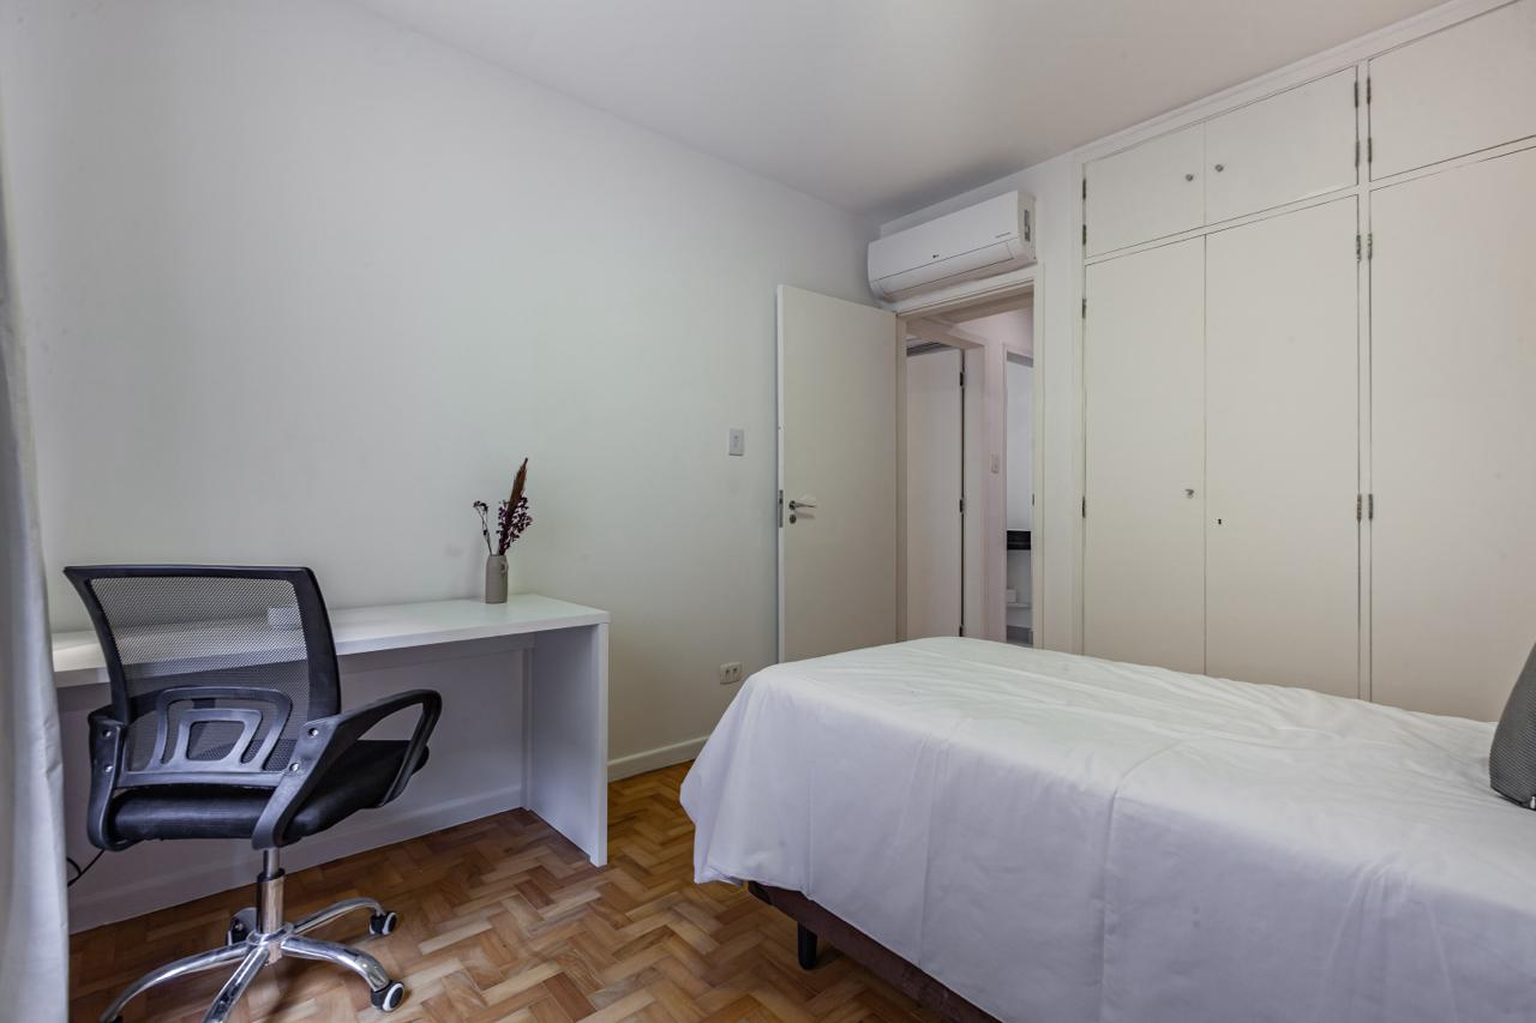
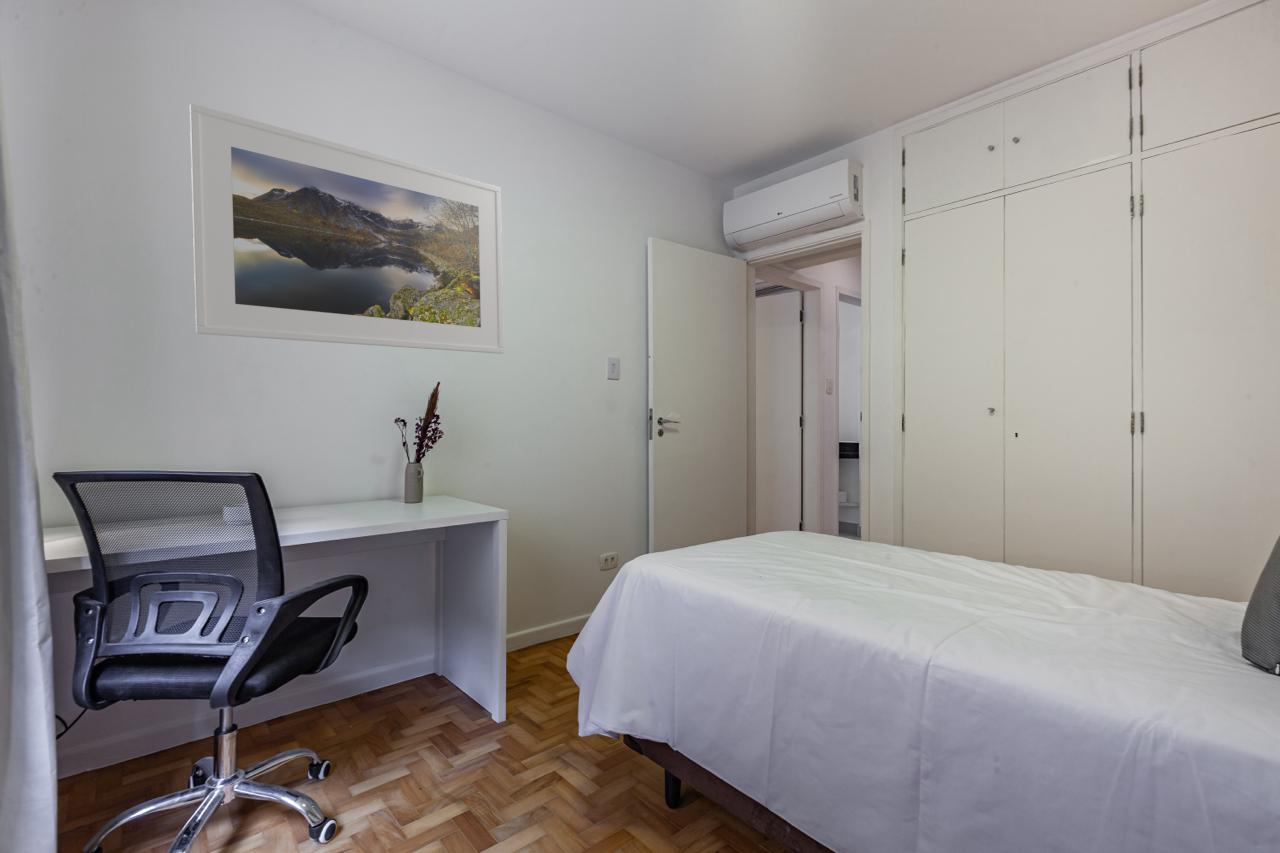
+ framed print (372, 249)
